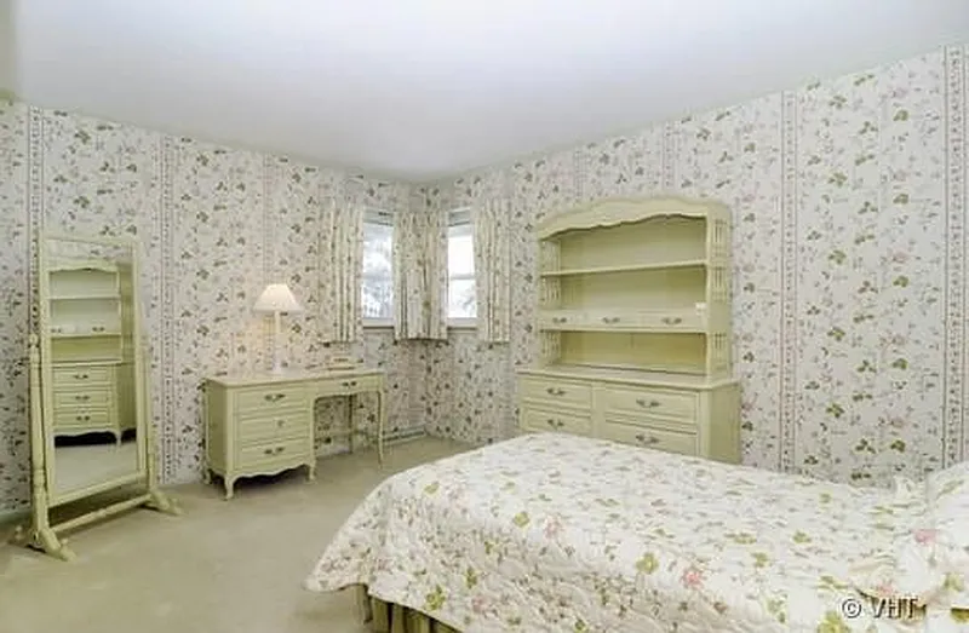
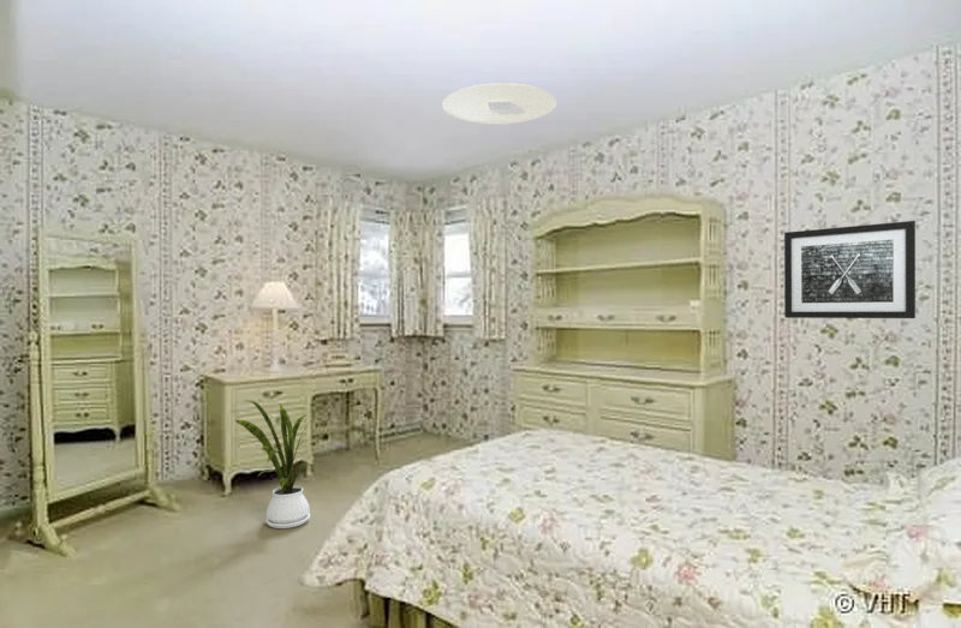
+ house plant (281, 459)
+ wall art (846, 273)
+ ceiling light (499, 100)
